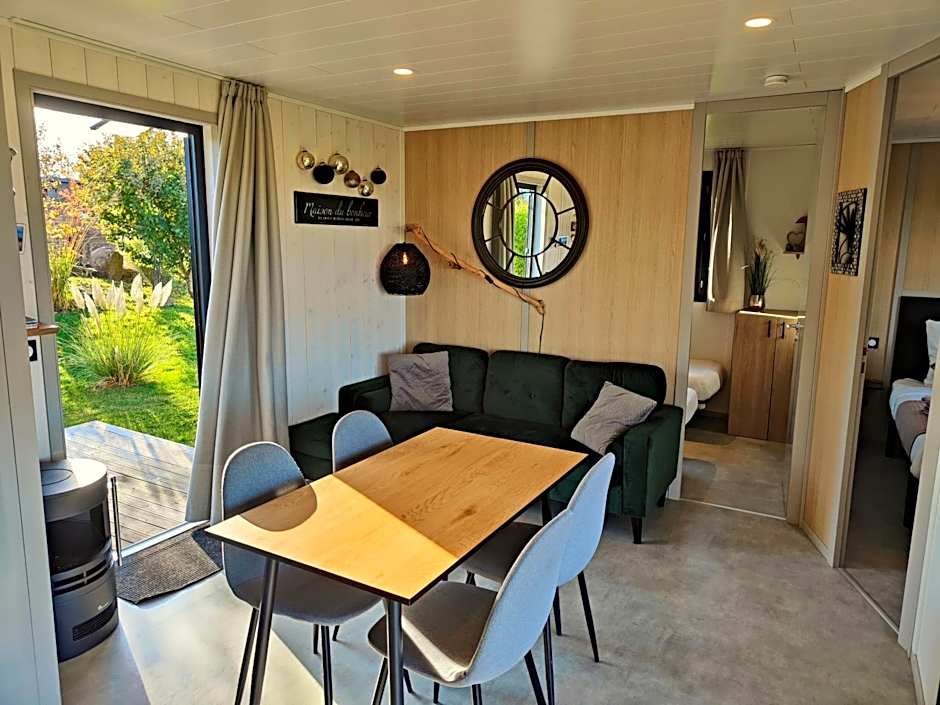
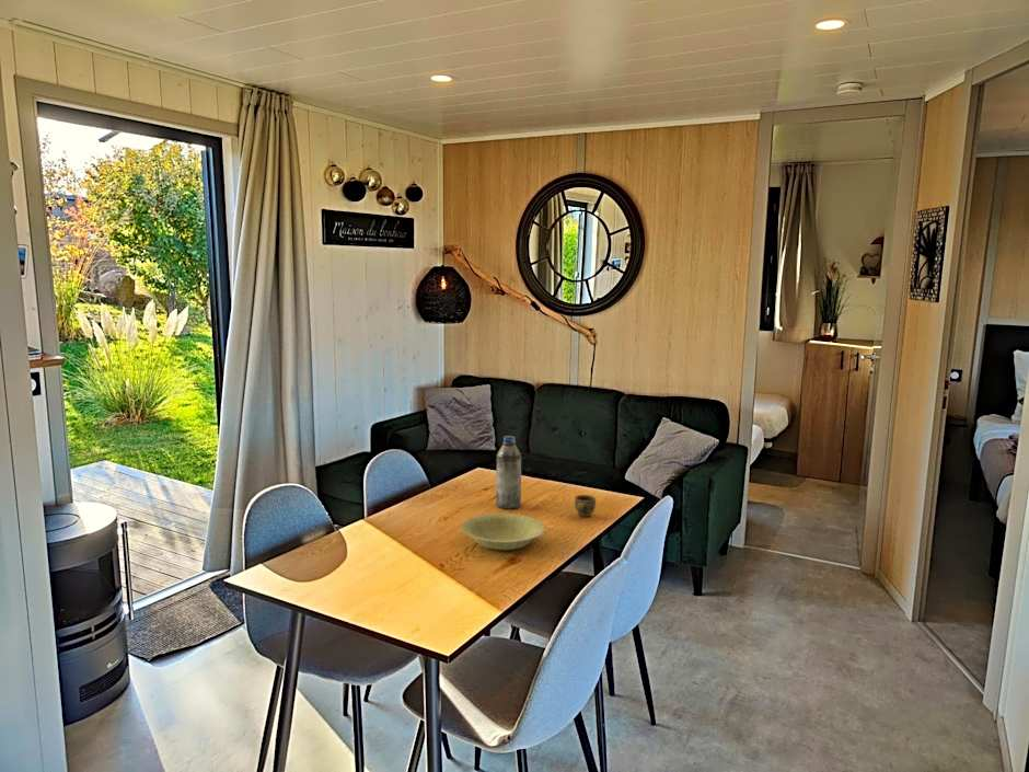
+ water bottle (508, 471)
+ bowl (502, 534)
+ cup (582, 507)
